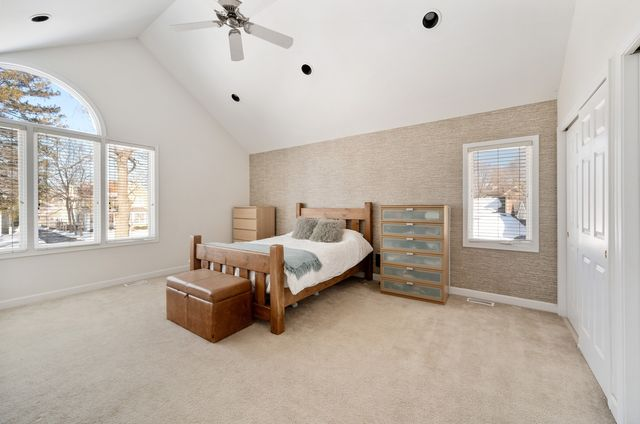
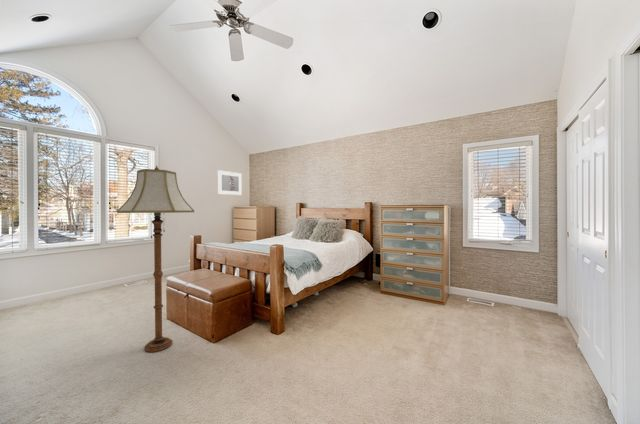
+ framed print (230, 183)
+ floor lamp (158, 255)
